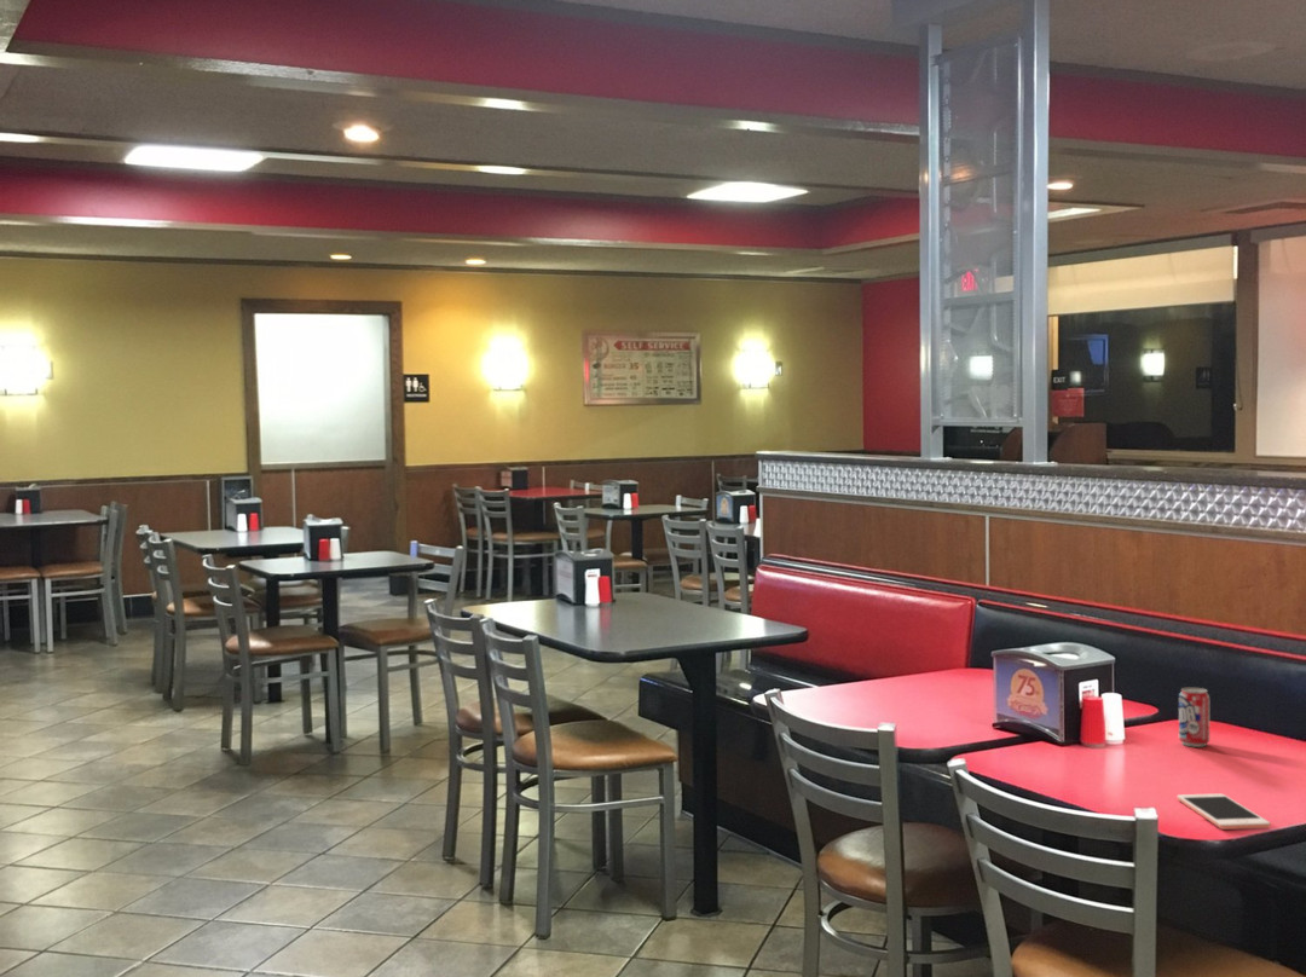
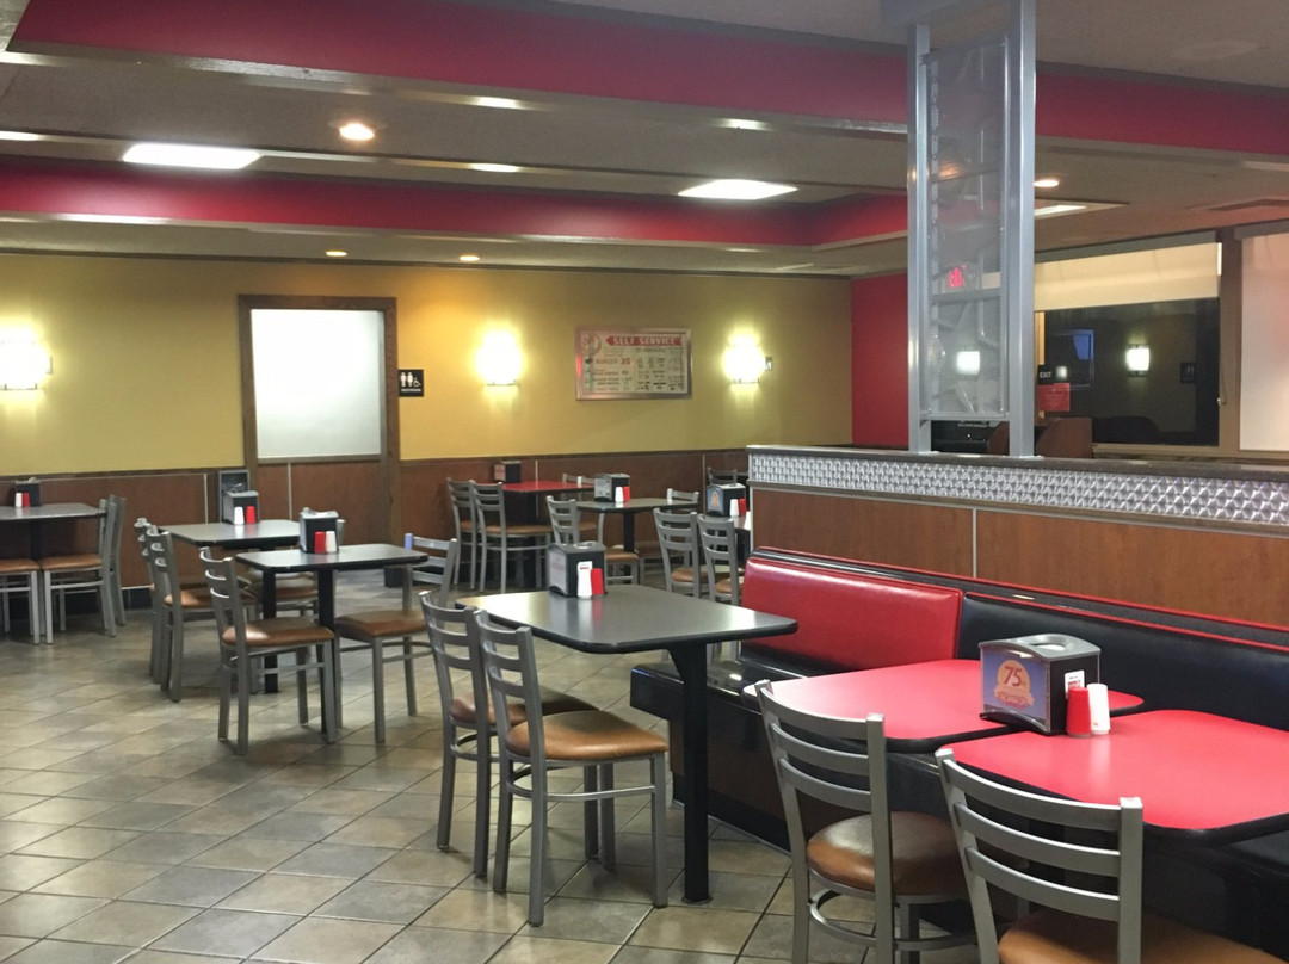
- beverage can (1194, 716)
- cell phone (1221, 810)
